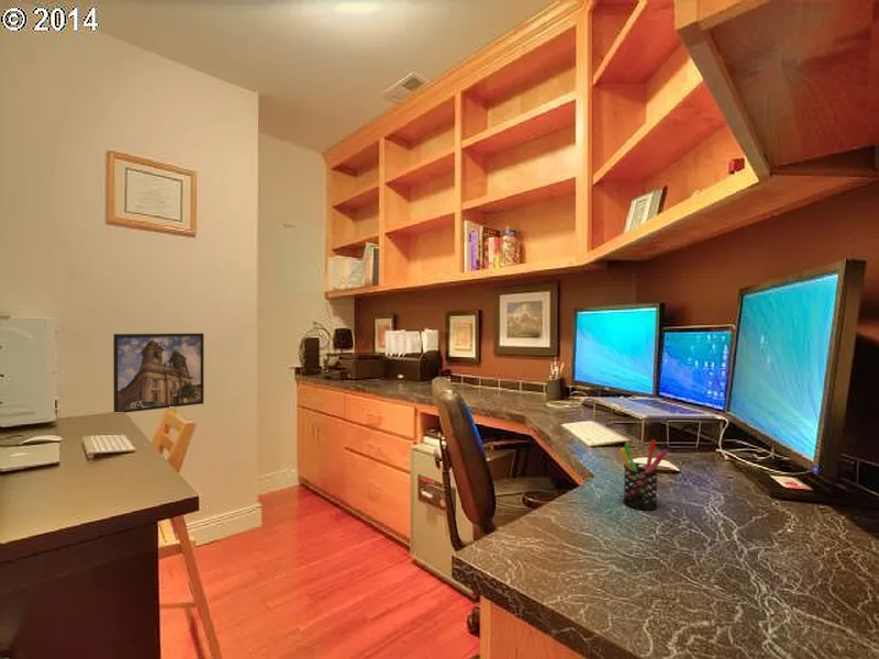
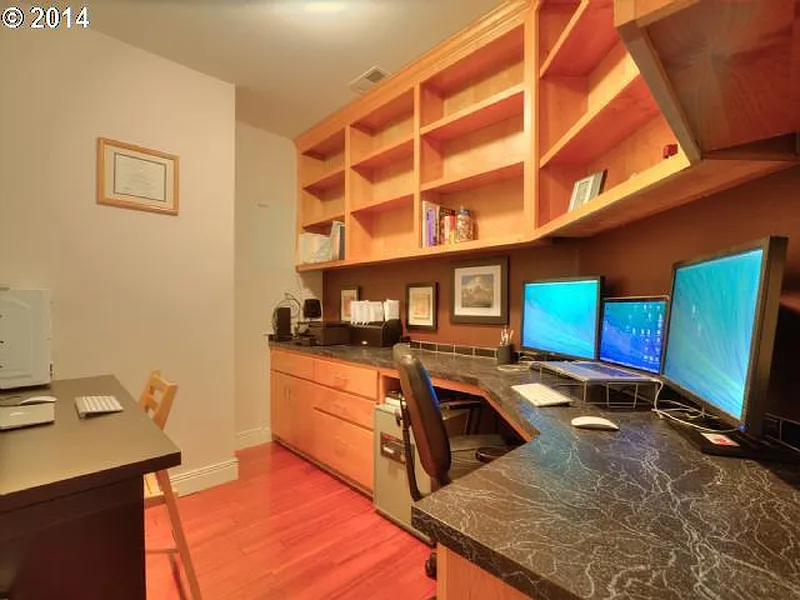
- pen holder (638, 470)
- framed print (160, 370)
